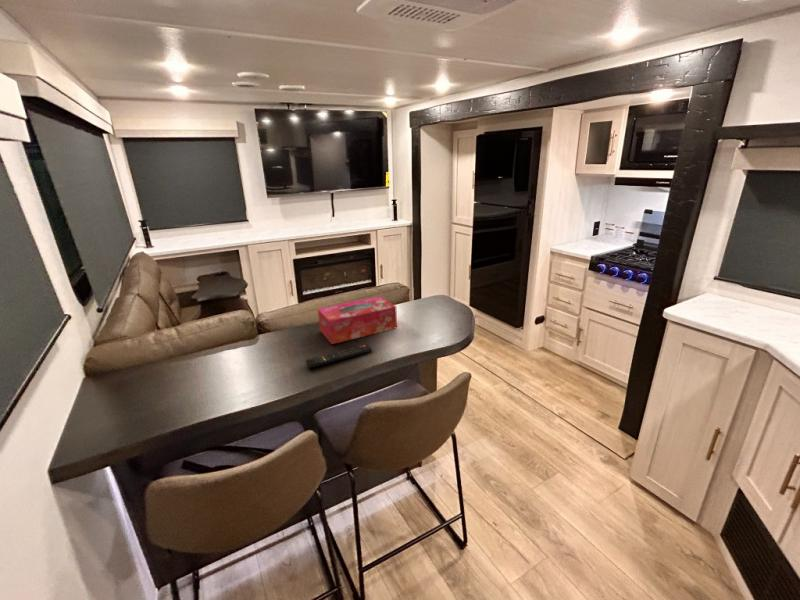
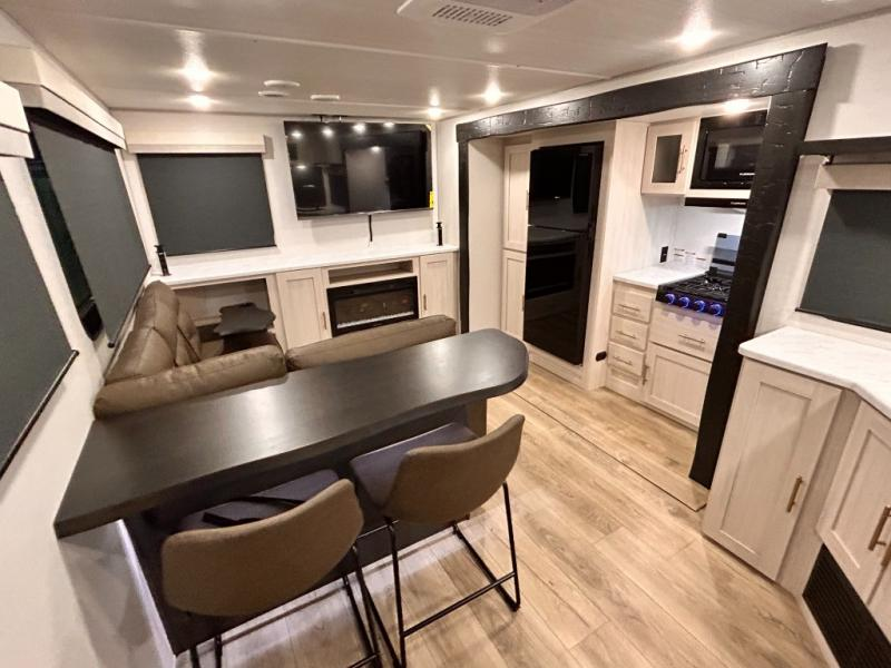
- tissue box (357, 318)
- remote control (340, 355)
